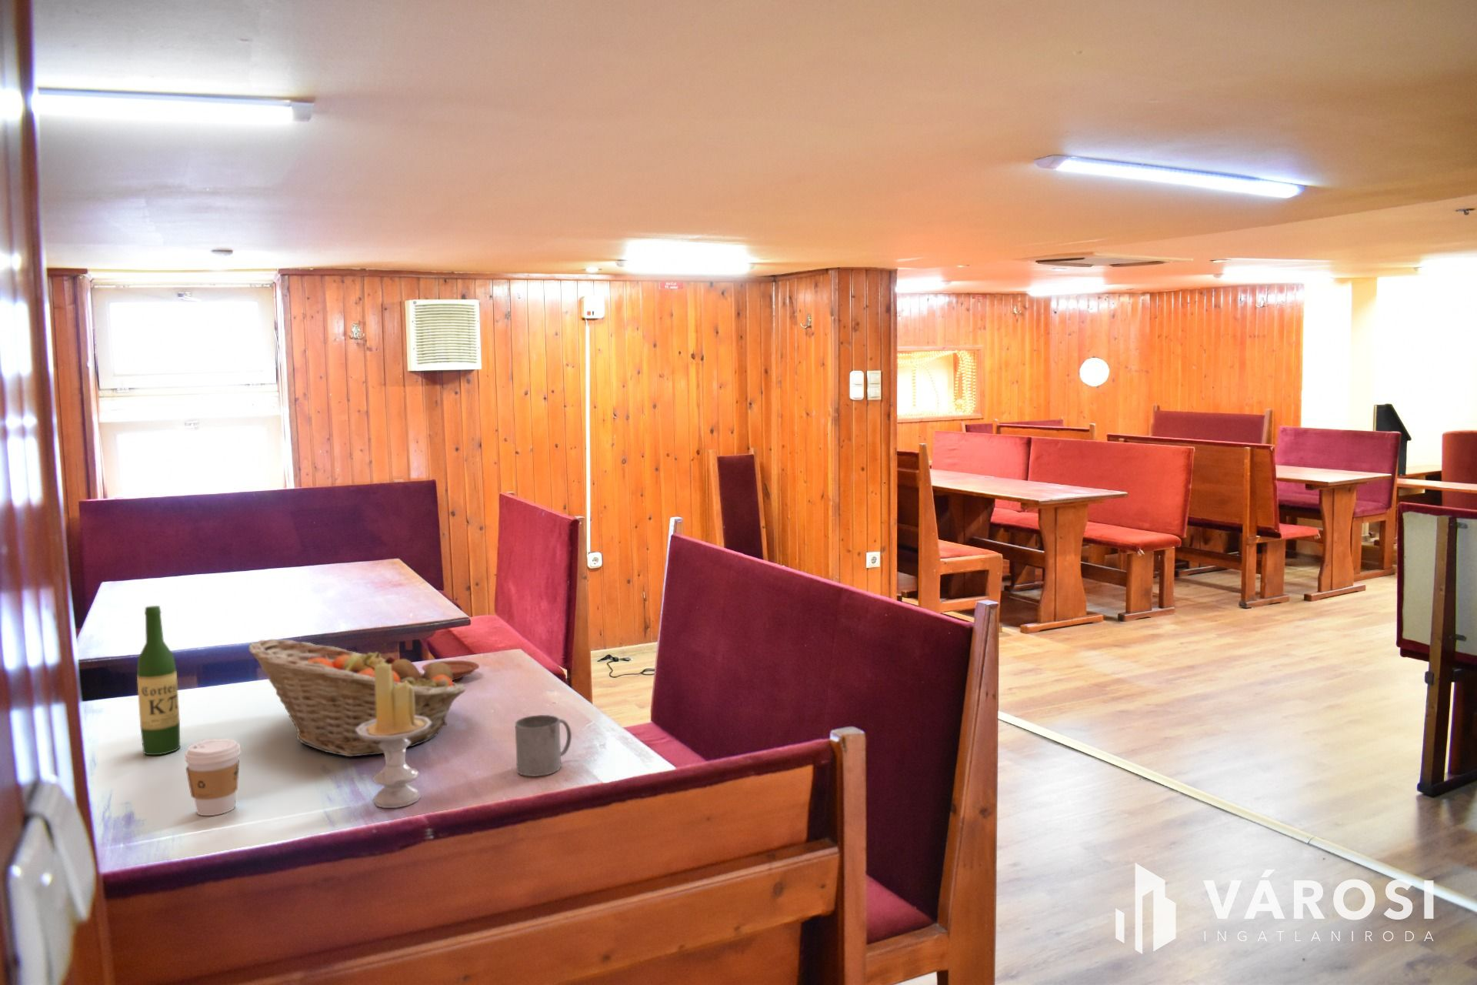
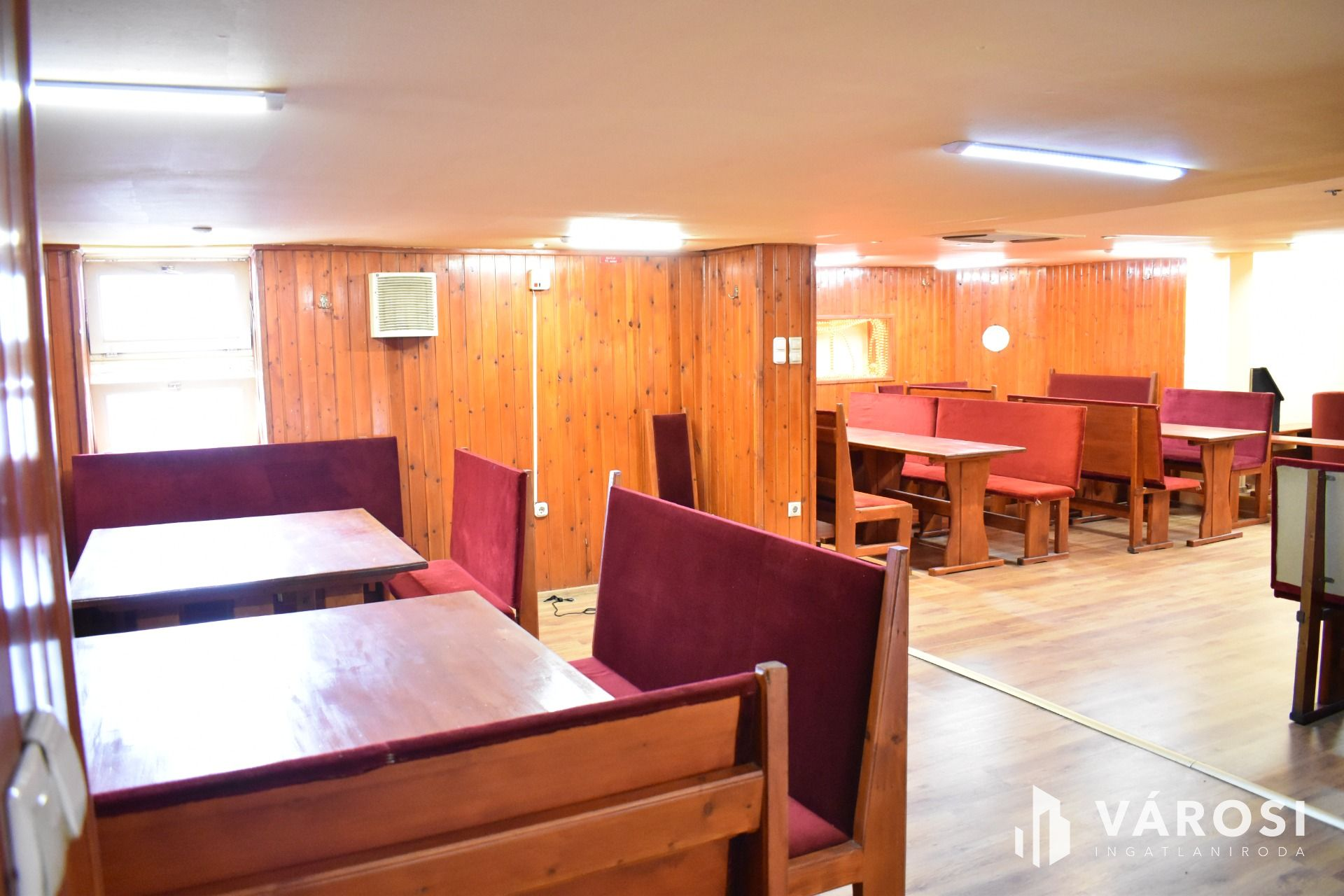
- candle (393, 730)
- fruit basket (358, 685)
- coffee cup (214, 776)
- wine bottle (157, 678)
- plate (452, 671)
- mug (545, 743)
